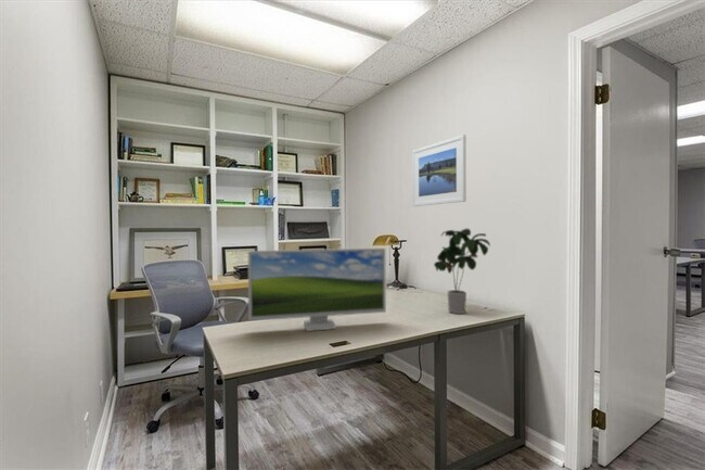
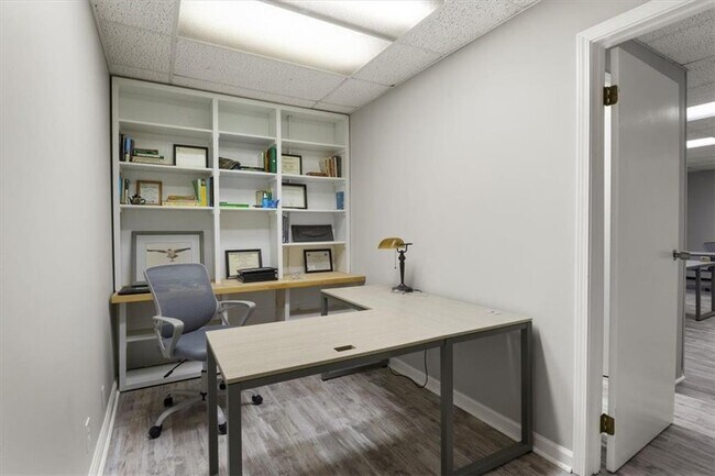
- potted plant (458, 269)
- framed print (436, 174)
- monitor (319, 288)
